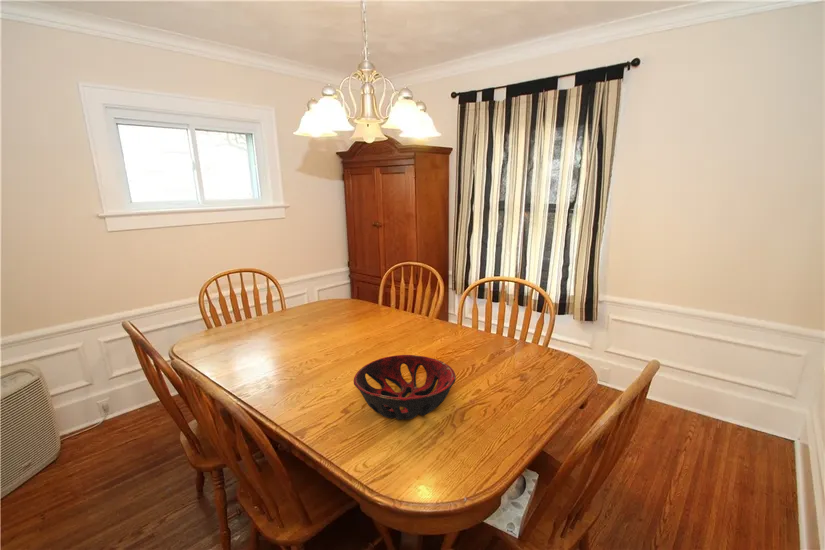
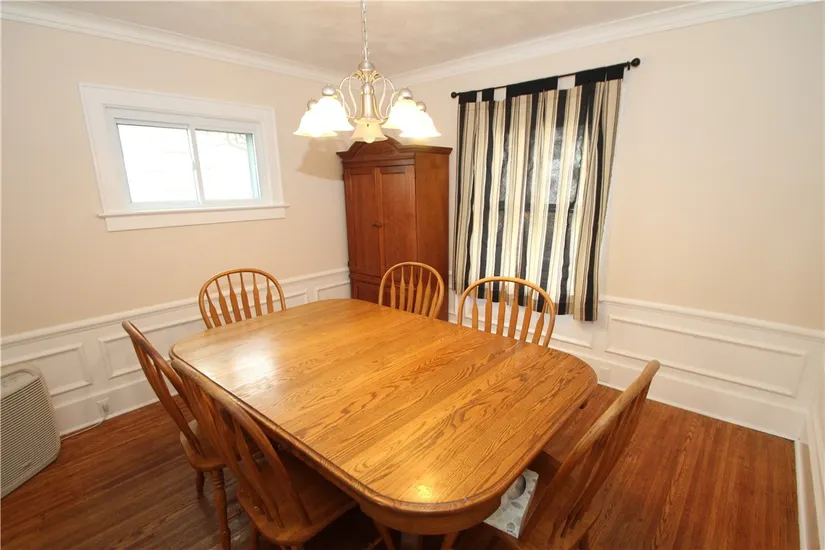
- decorative bowl (405, 388)
